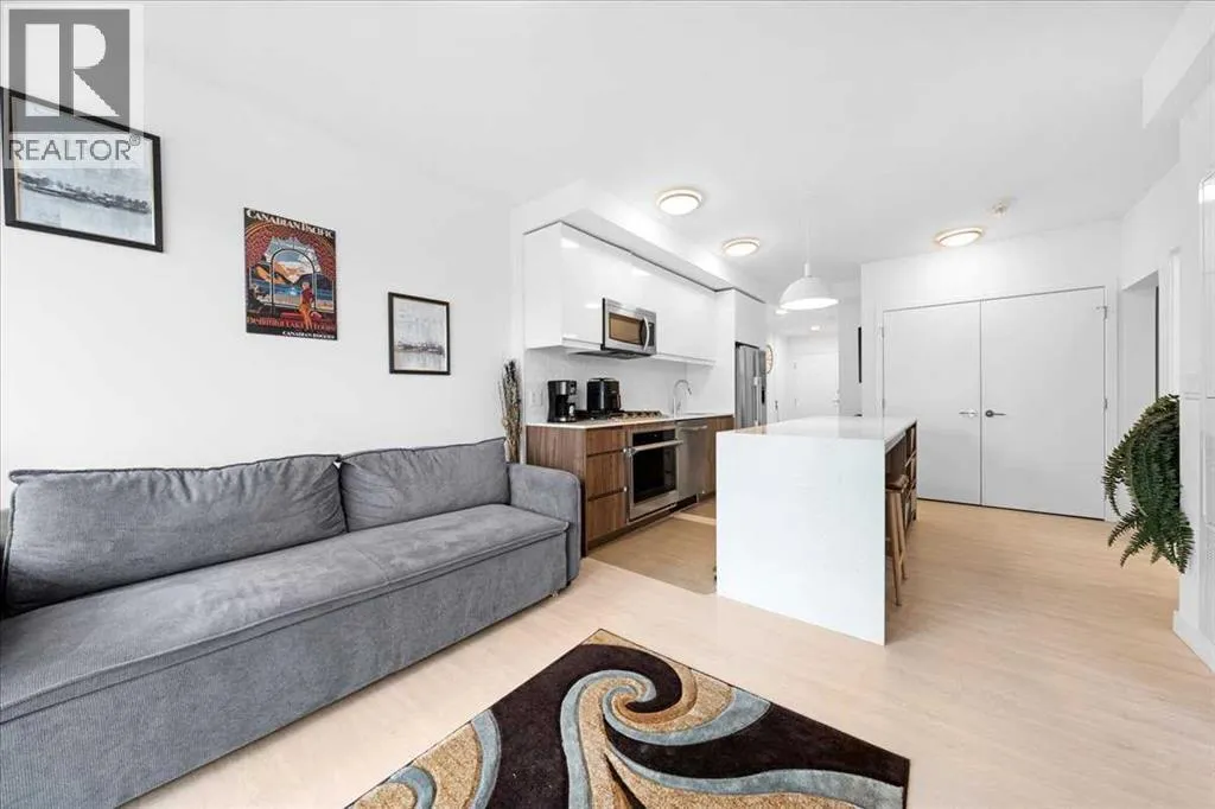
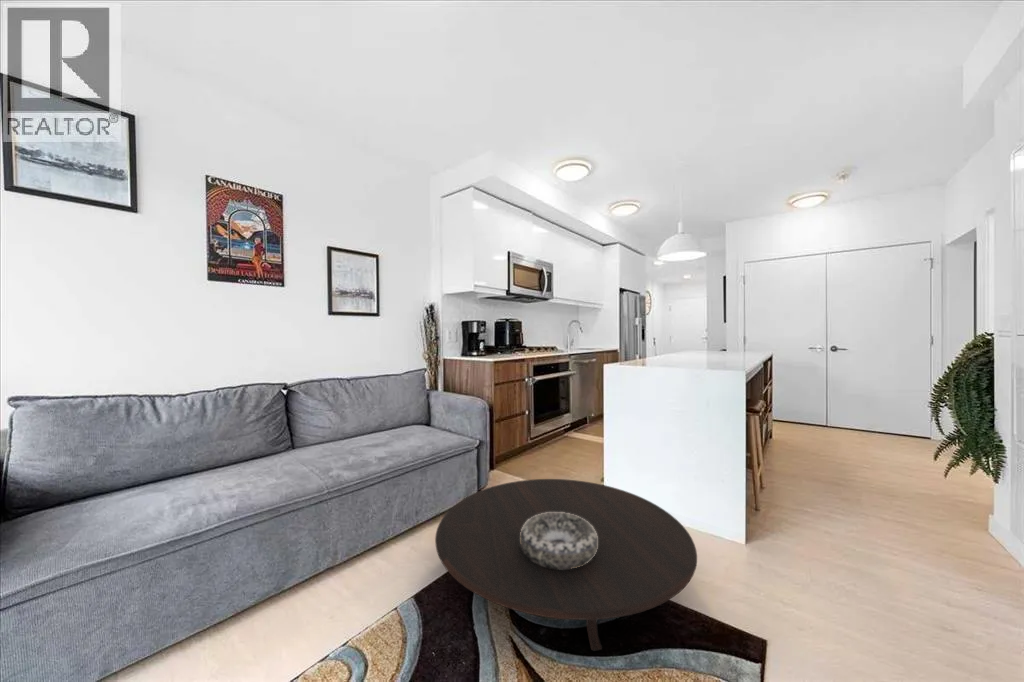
+ decorative bowl (558, 538)
+ table (560, 569)
